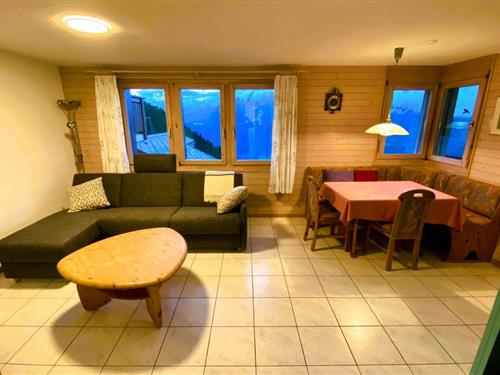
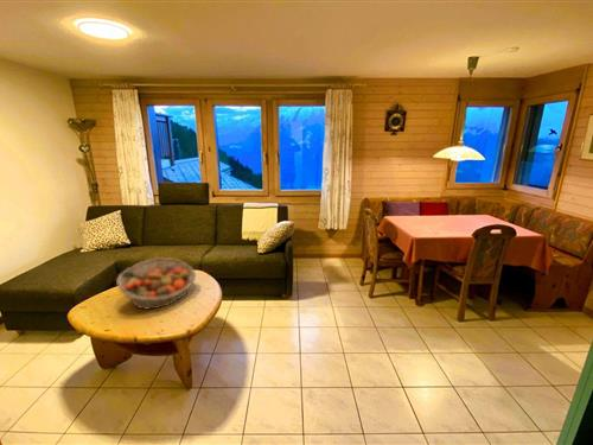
+ fruit basket (159, 281)
